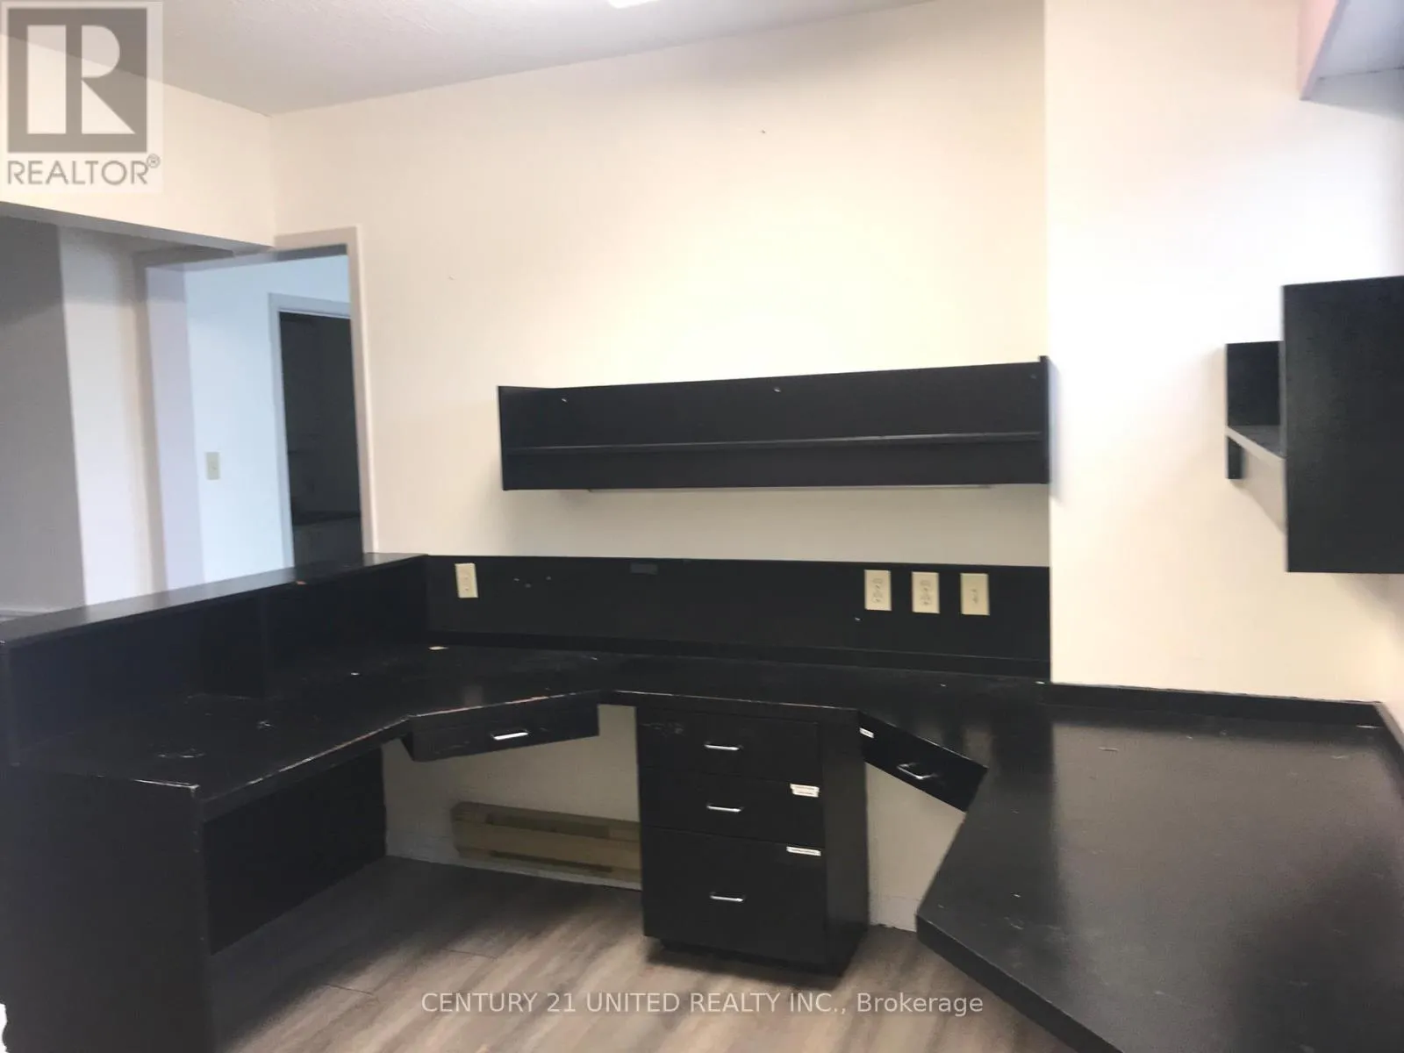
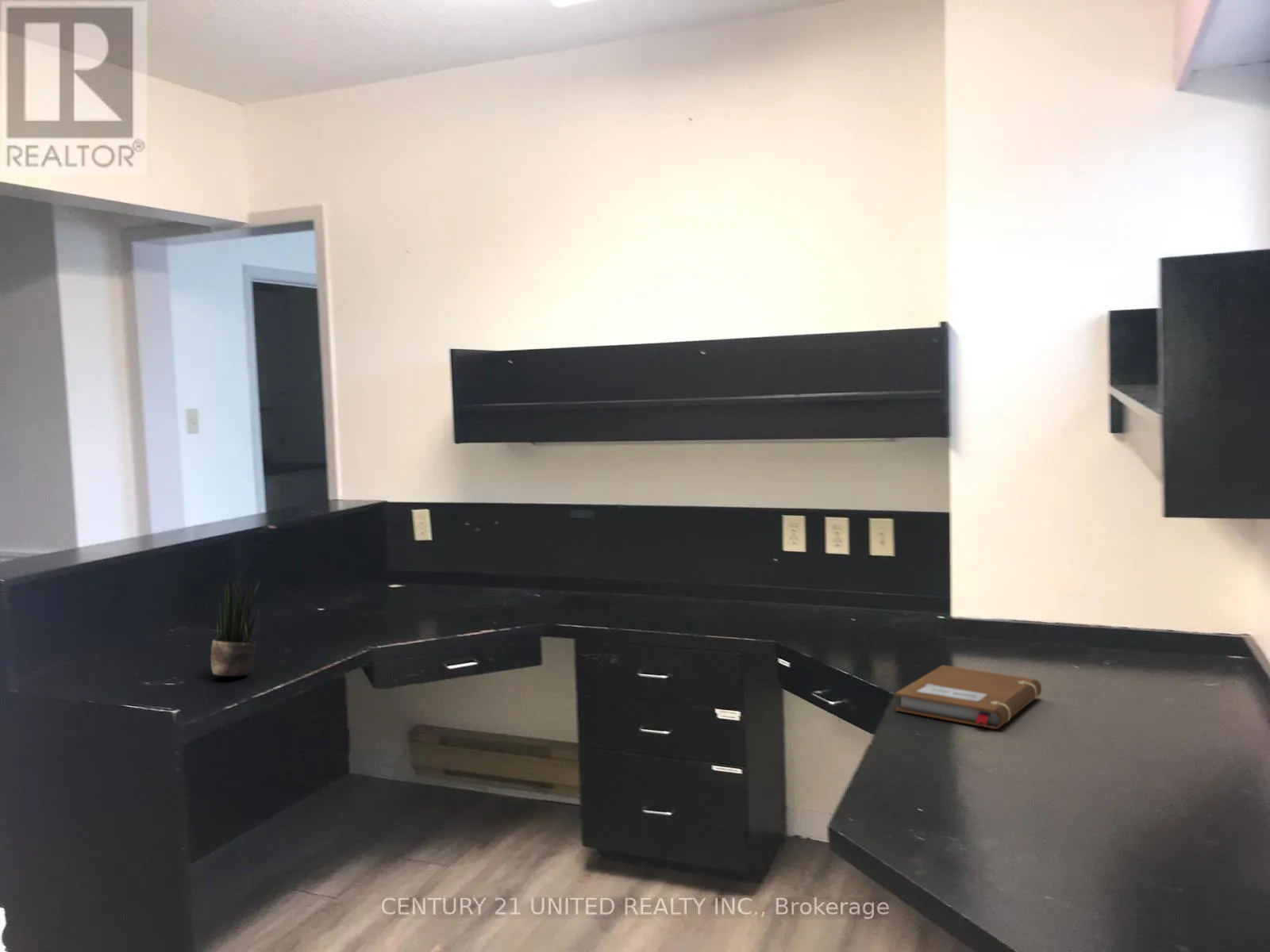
+ potted plant (237, 624)
+ notebook (968, 696)
